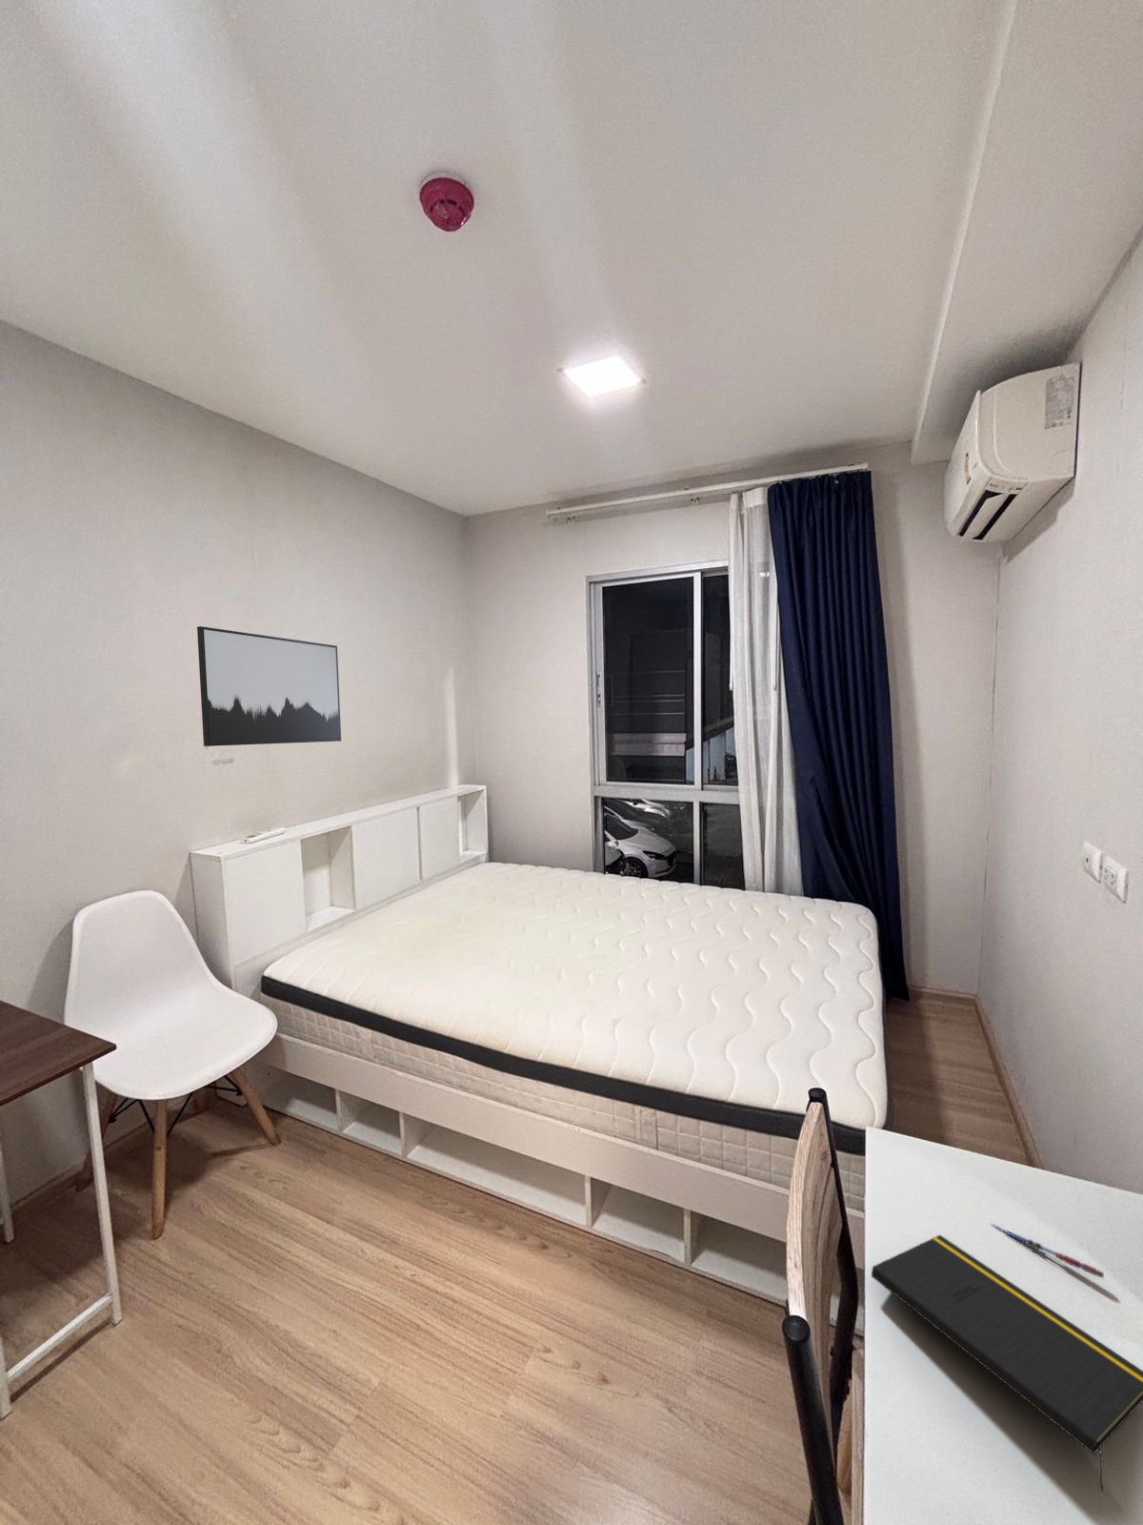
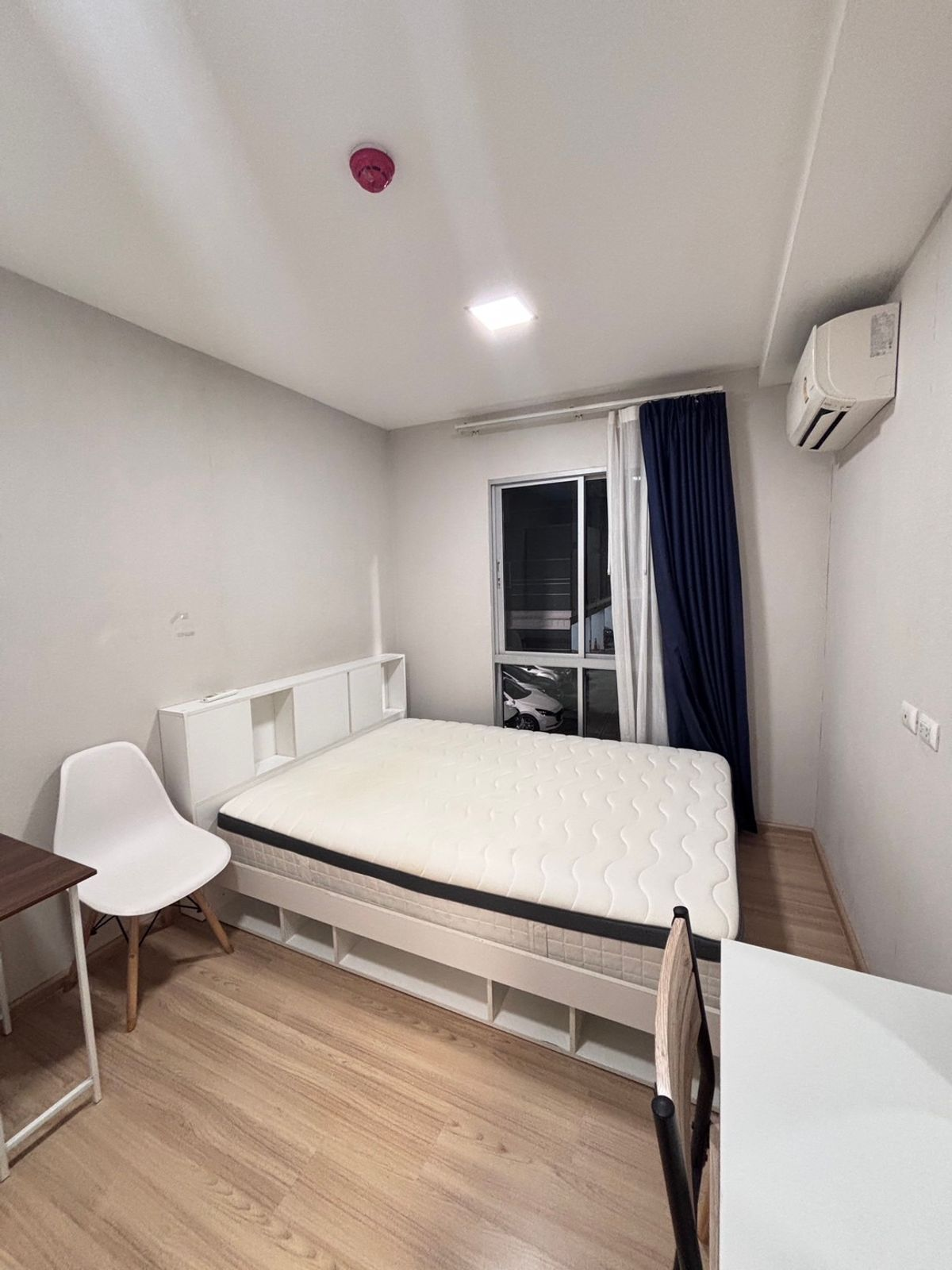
- wall art (277, 690)
- notepad (1001, 1324)
- pen (1037, 1245)
